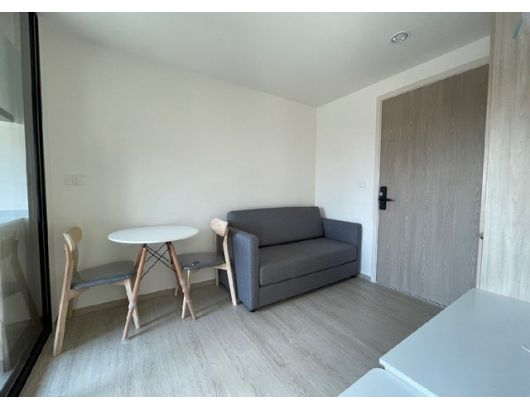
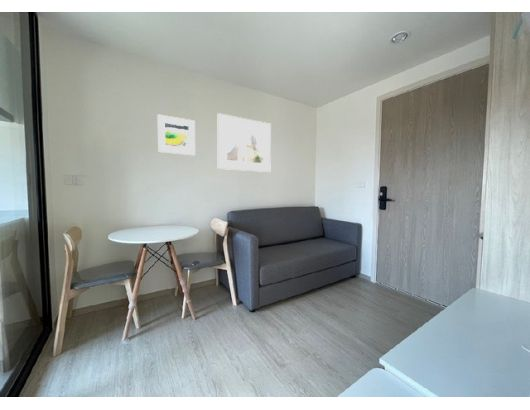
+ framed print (245, 144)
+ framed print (177, 135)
